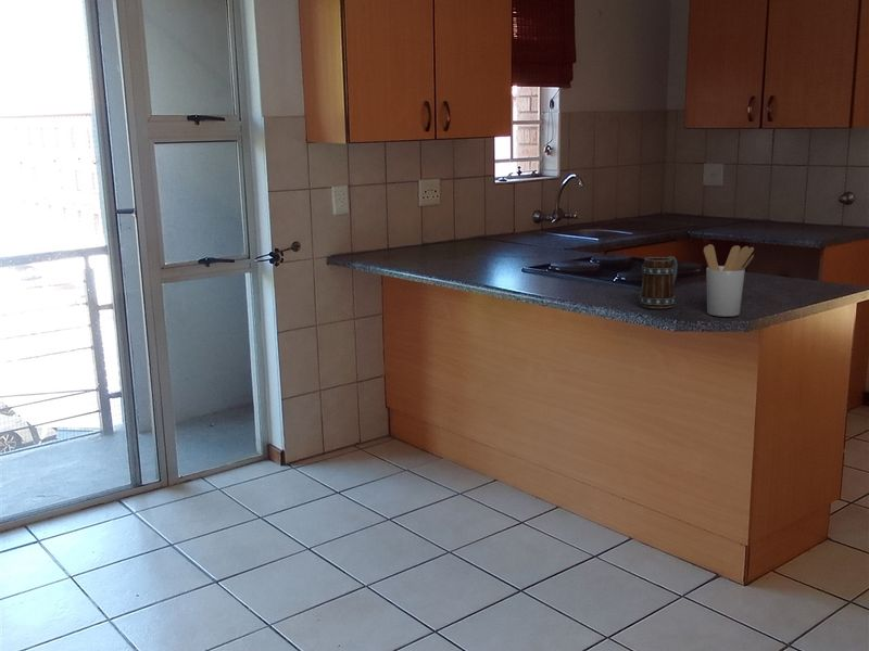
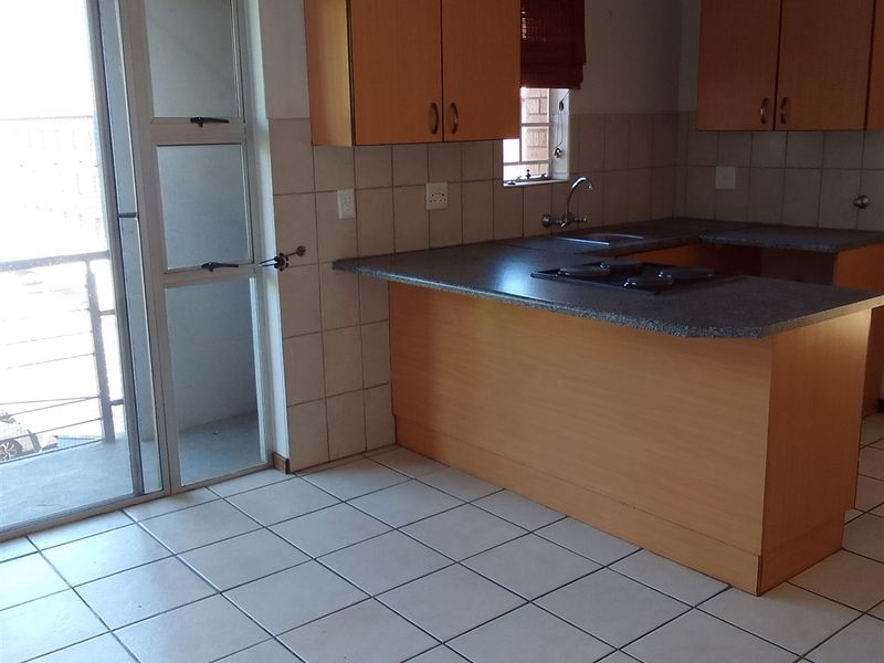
- mug (662, 281)
- utensil holder (730, 279)
